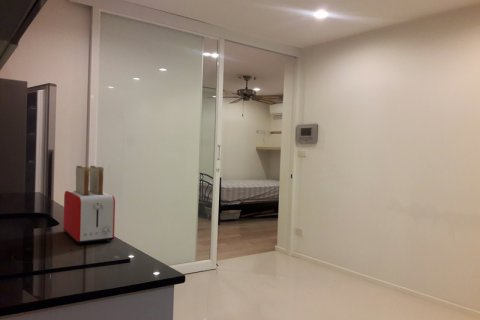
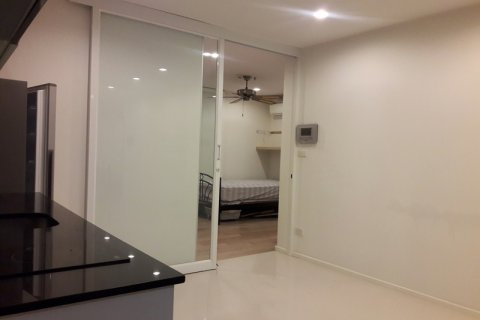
- toaster (89, 201)
